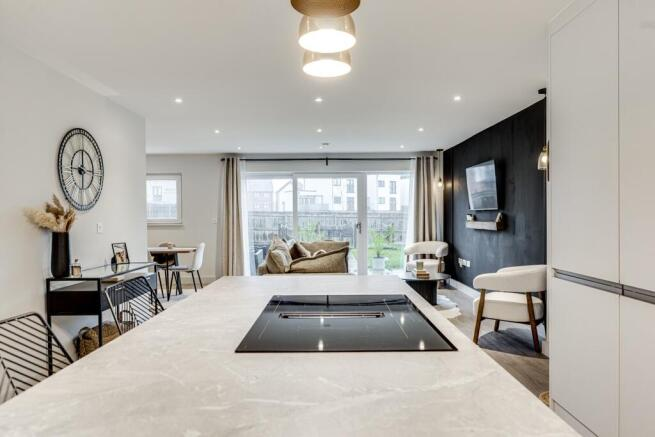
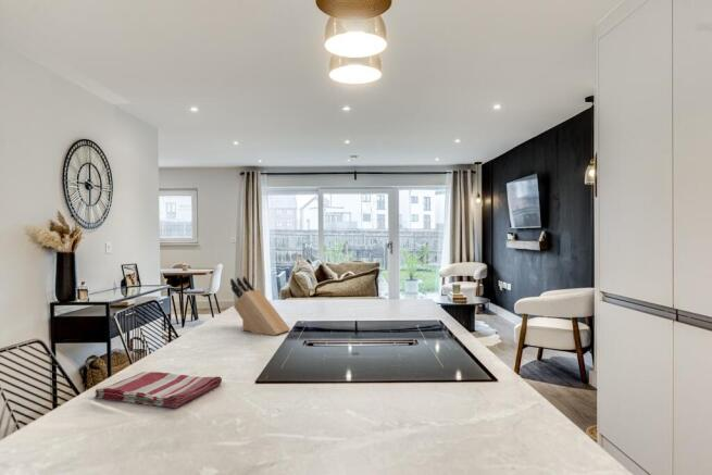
+ dish towel (160, 385)
+ knife block (258, 303)
